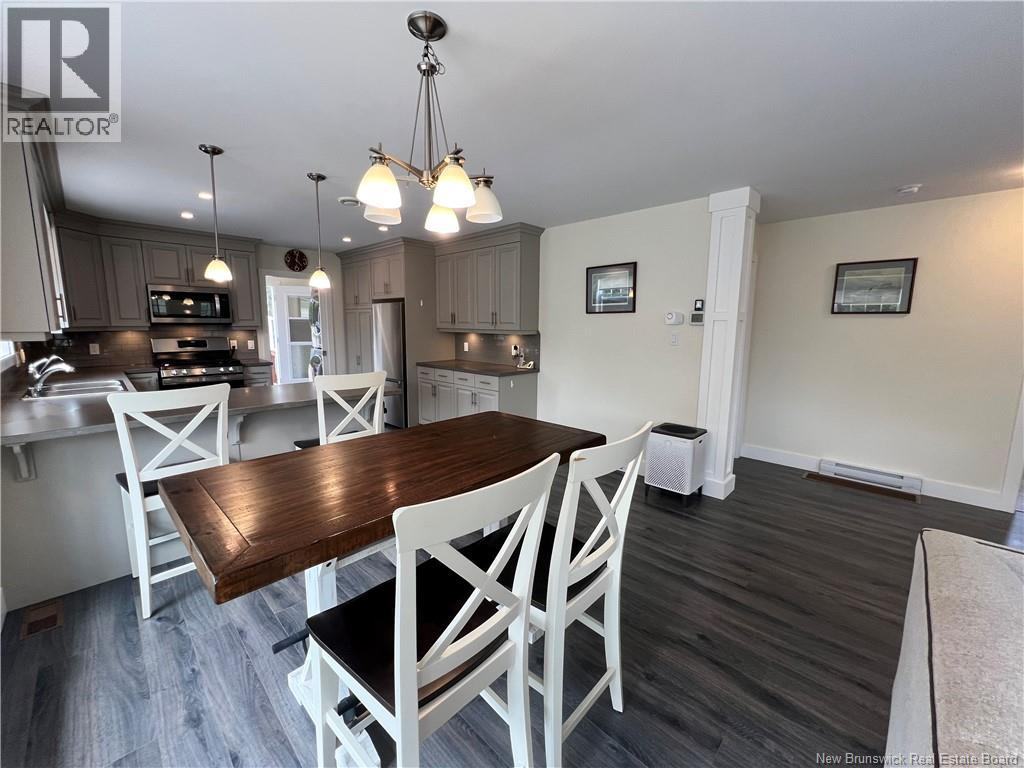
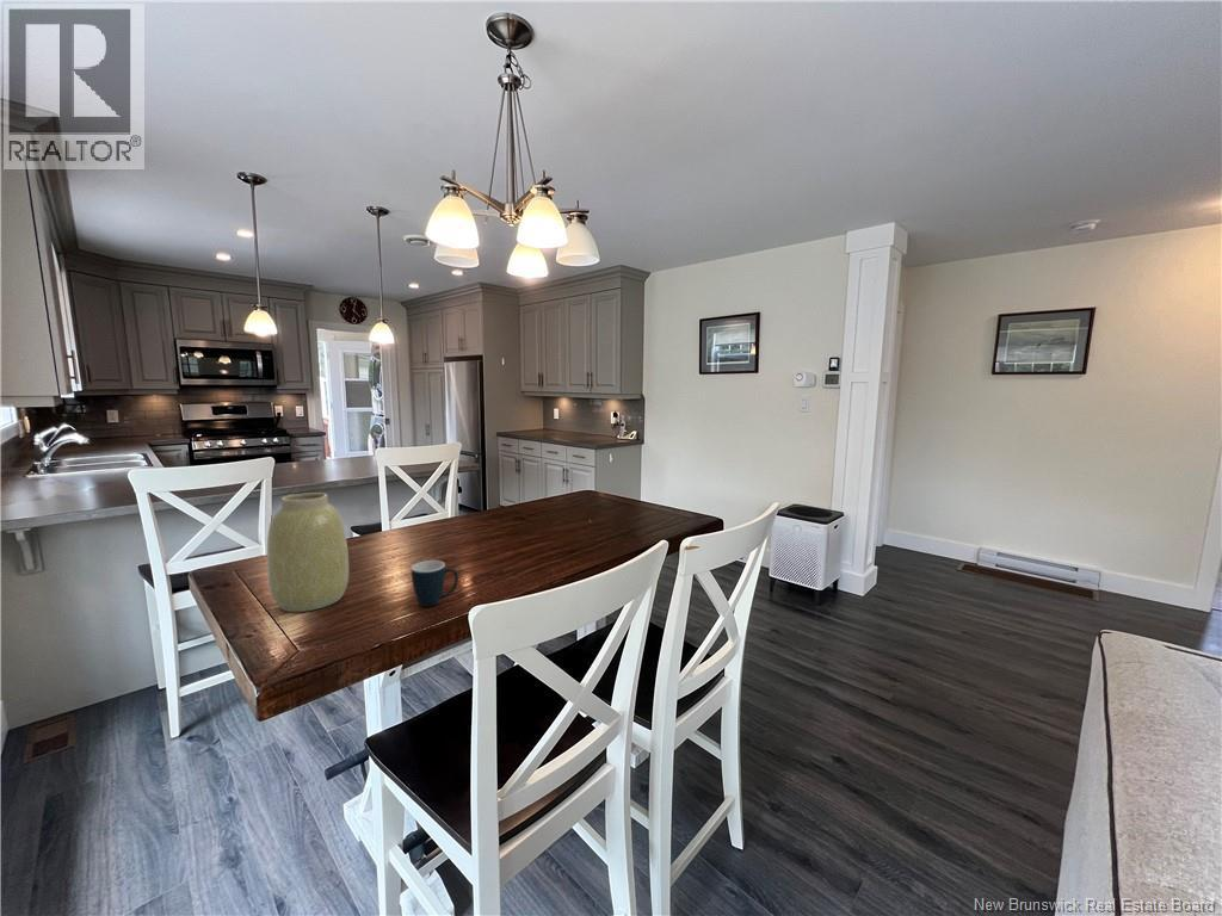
+ mug (434, 583)
+ vase (308, 549)
